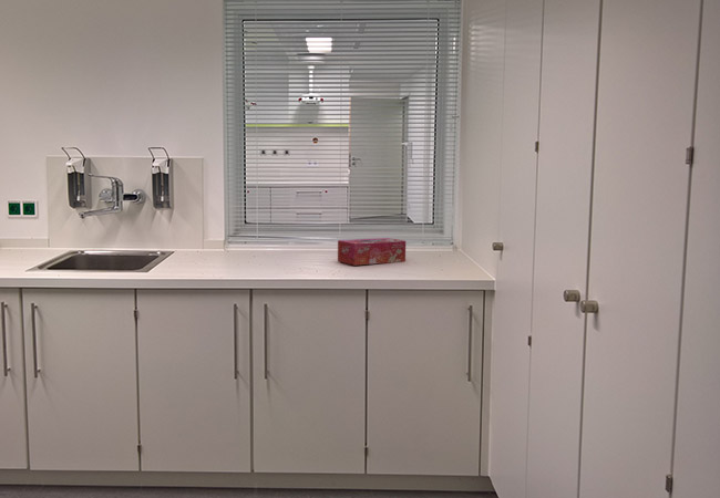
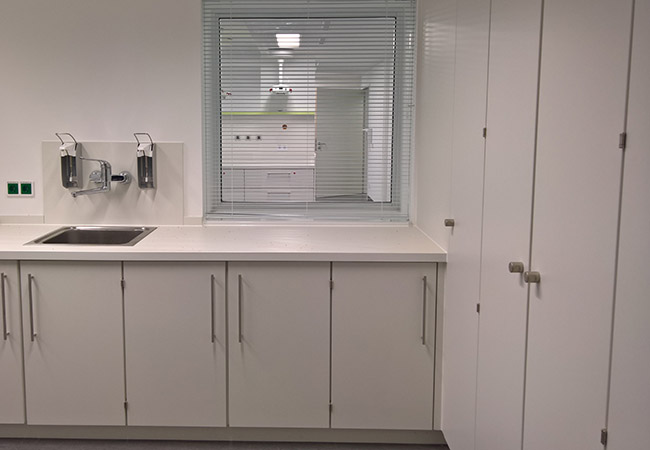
- tissue box (371, 250)
